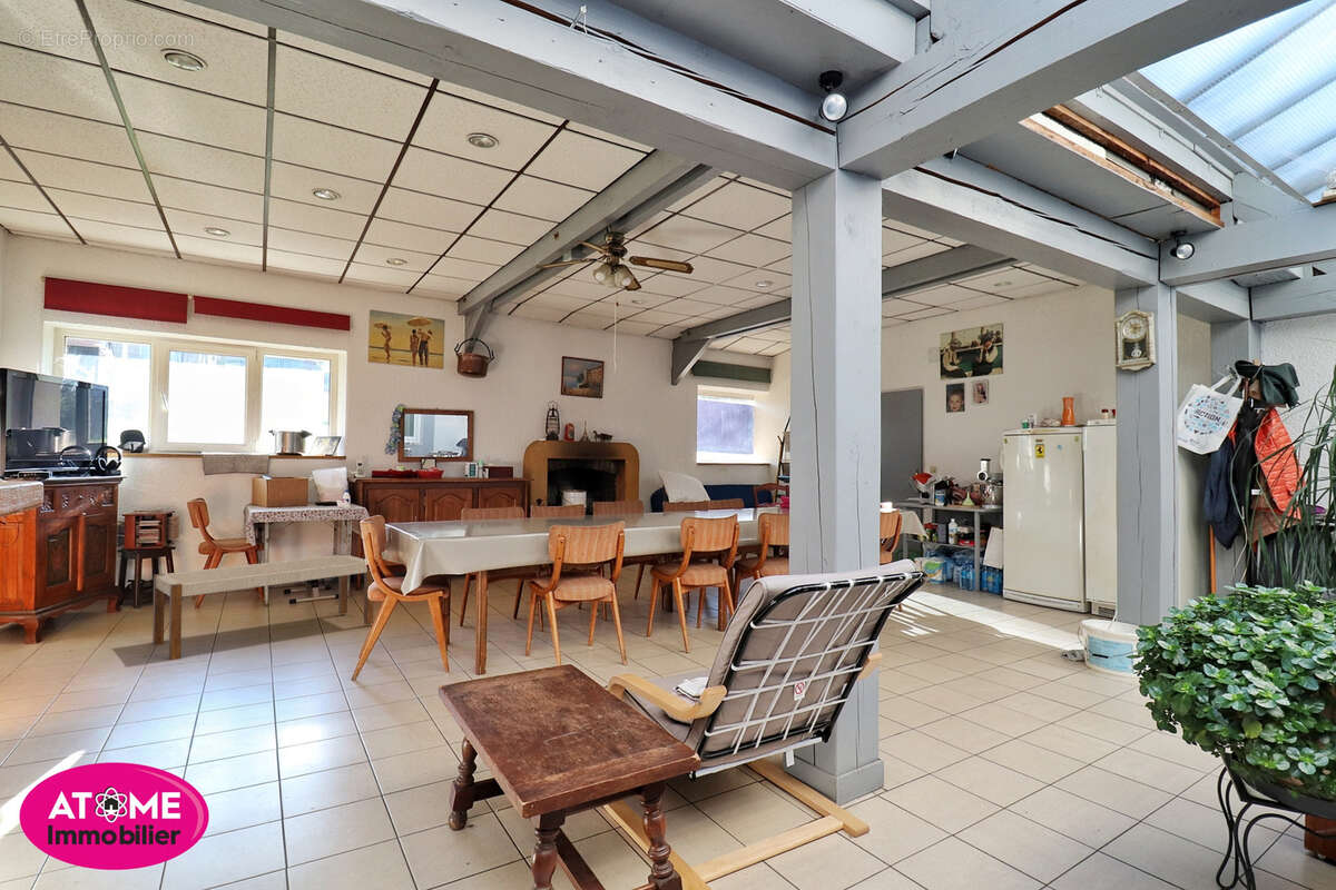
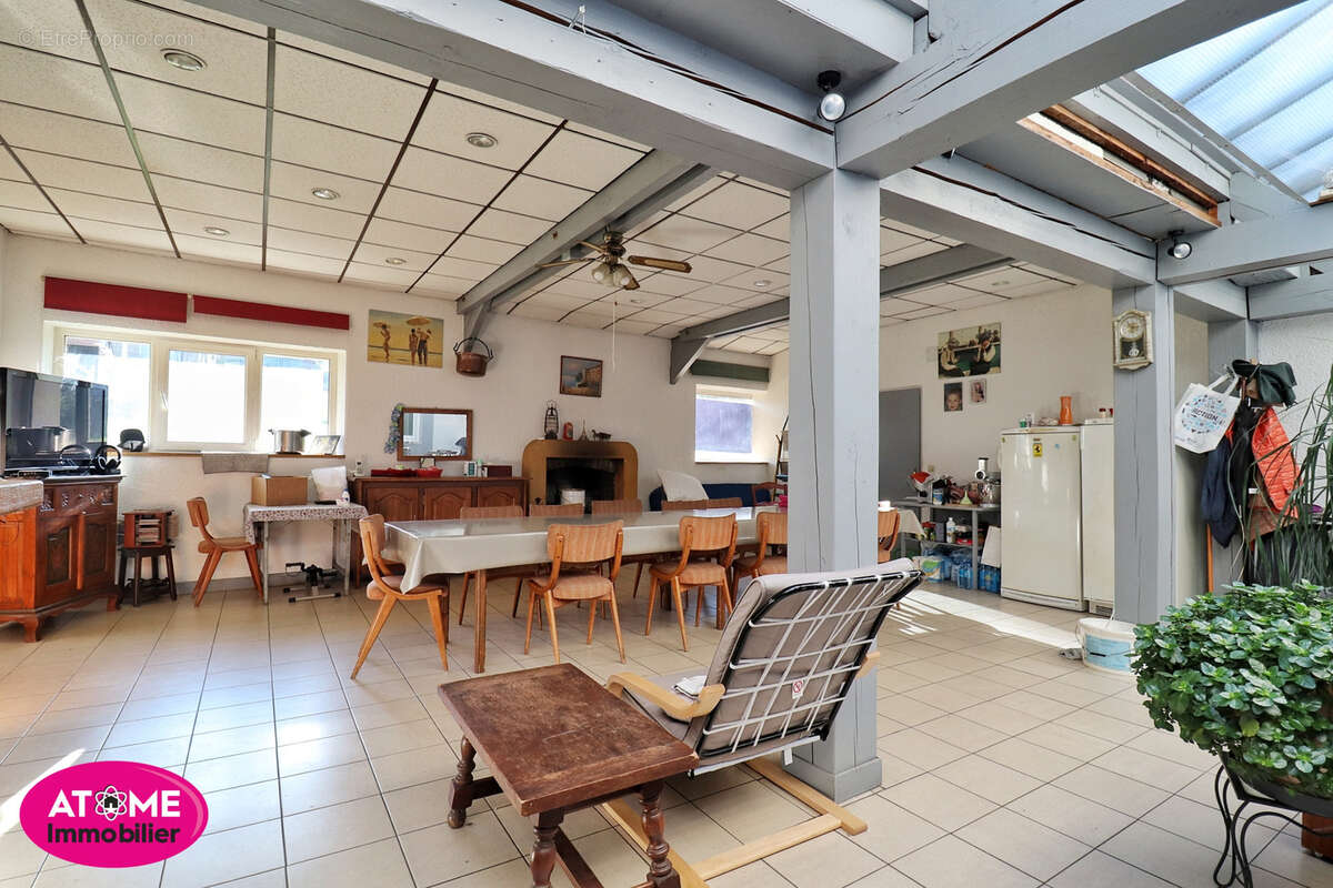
- bench (265, 585)
